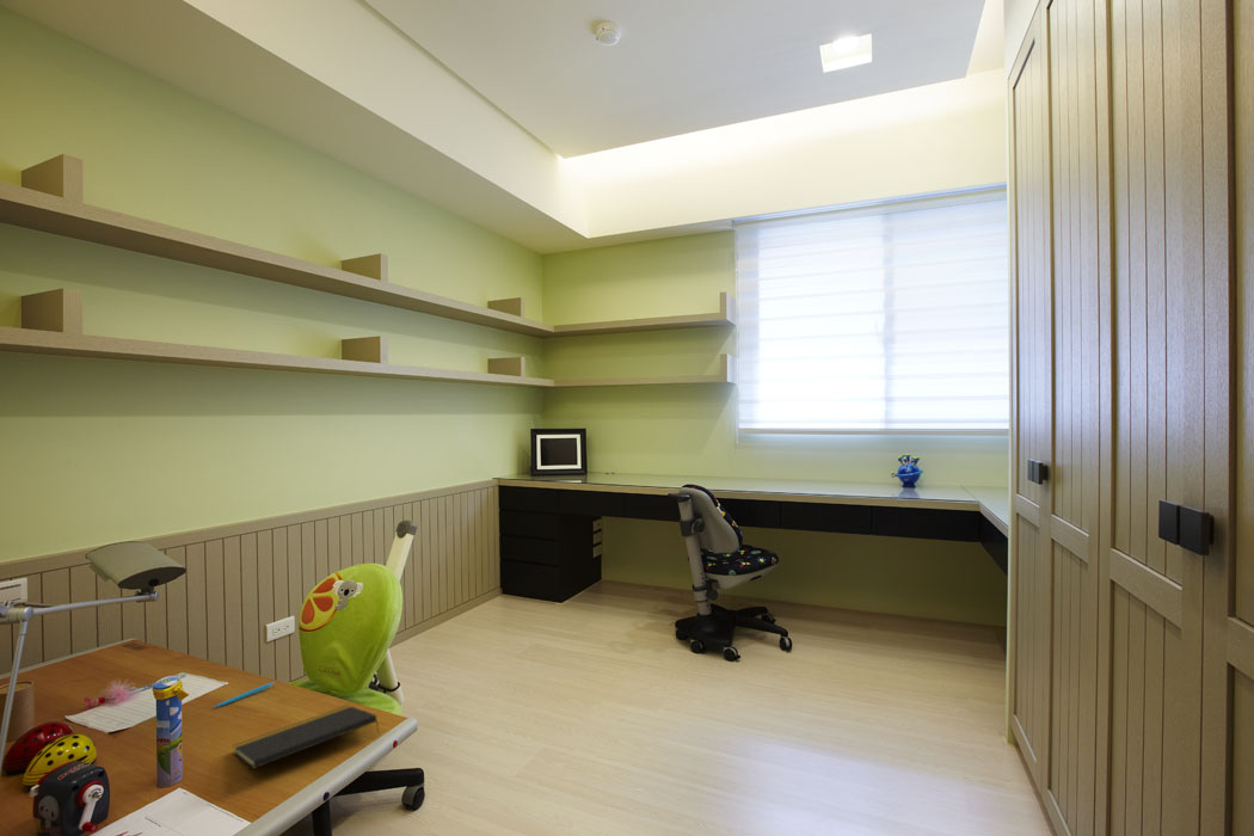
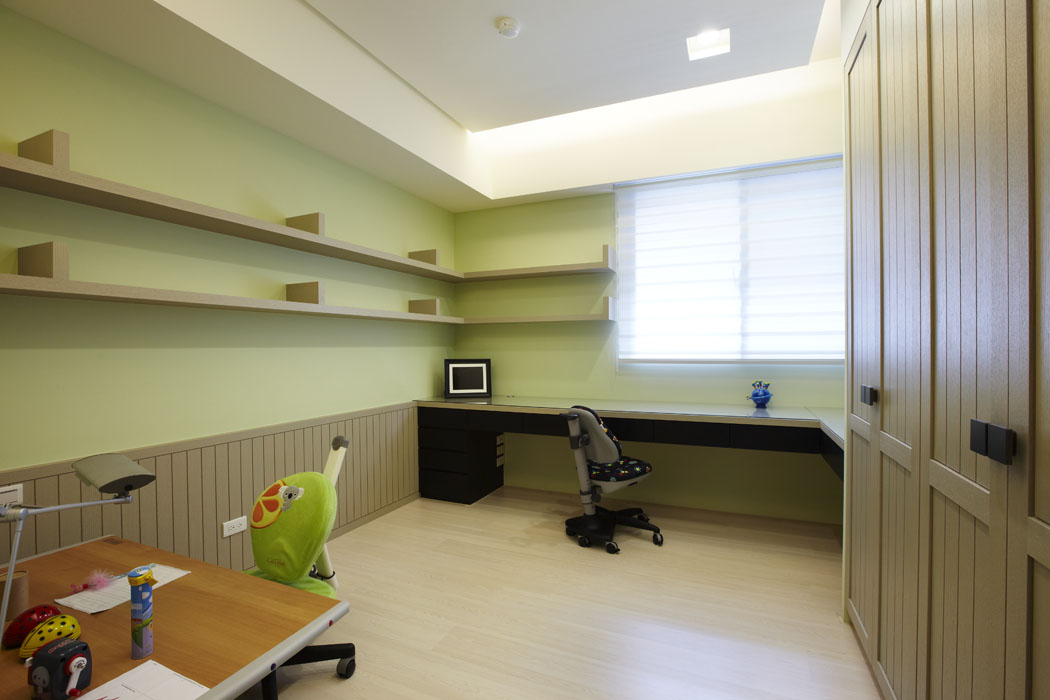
- notepad (306, 733)
- pen (245, 694)
